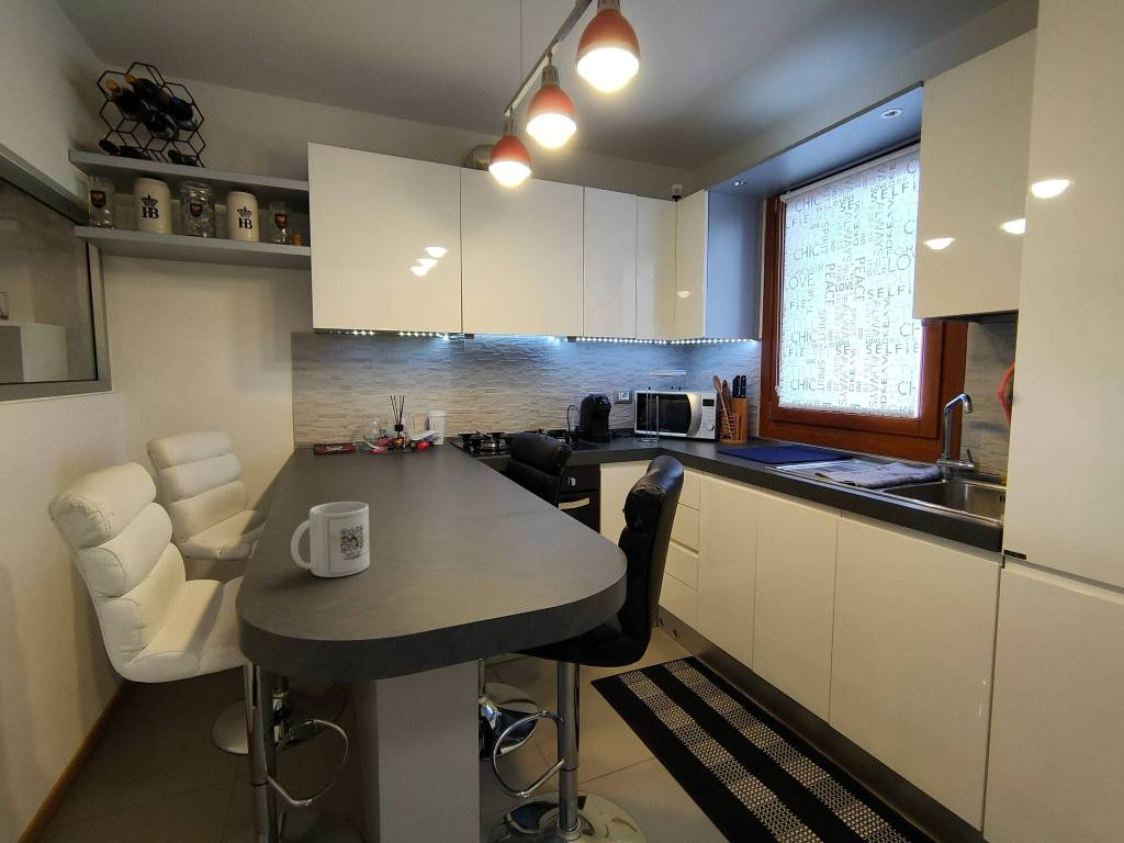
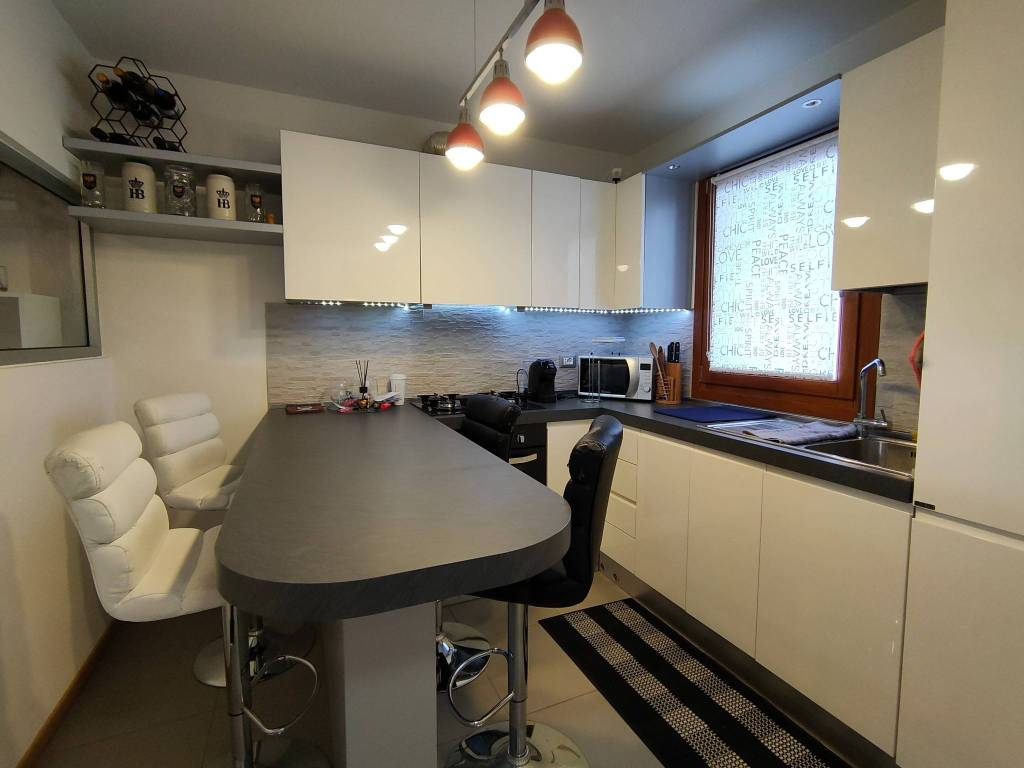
- mug (333, 538)
